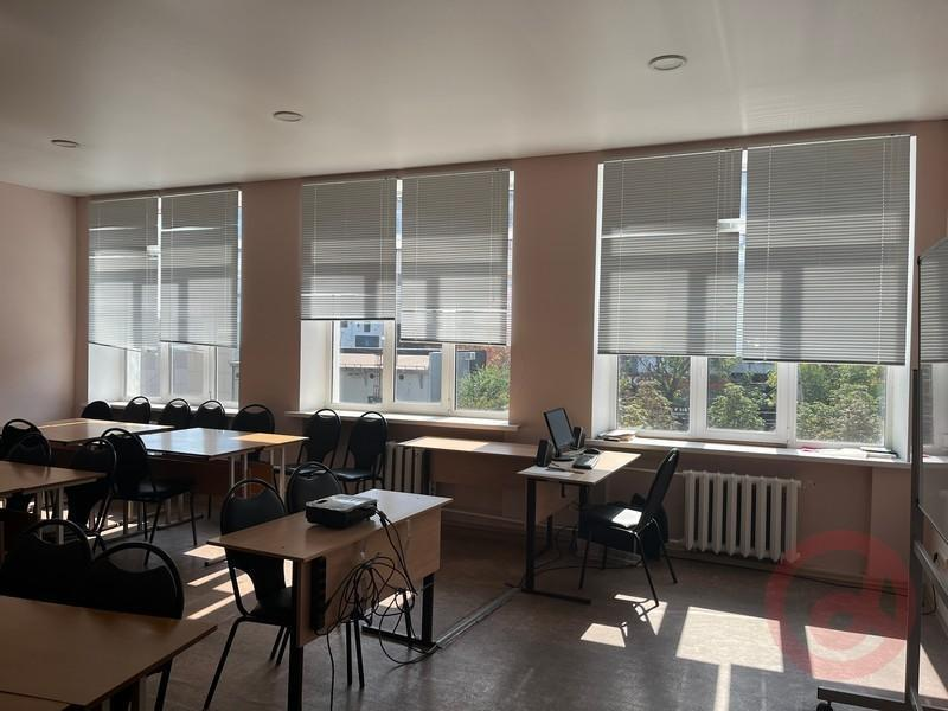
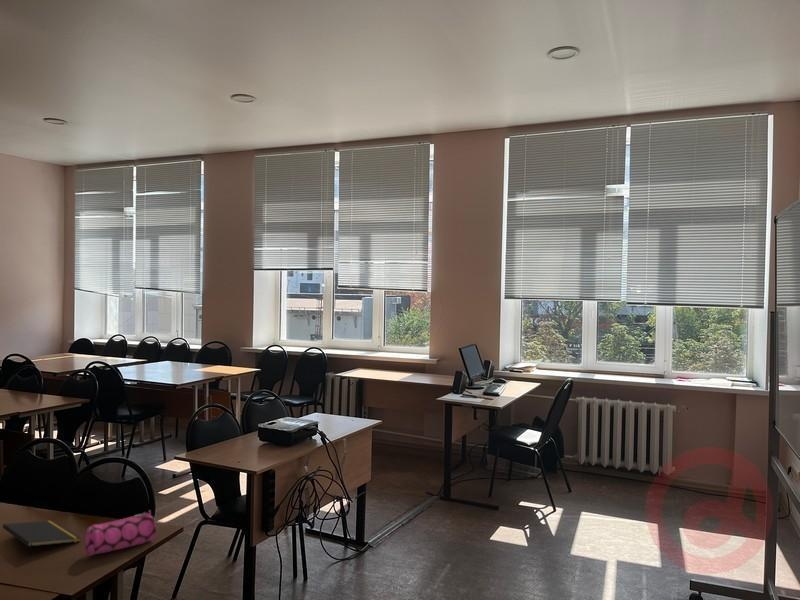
+ pencil case (120, 532)
+ notepad (41, 532)
